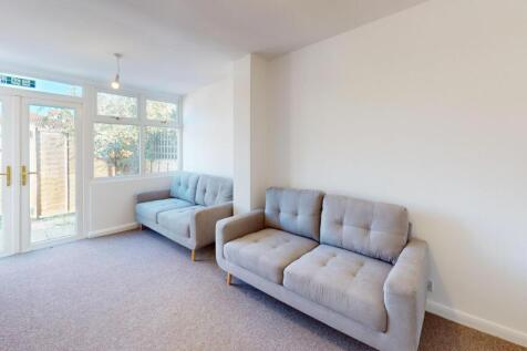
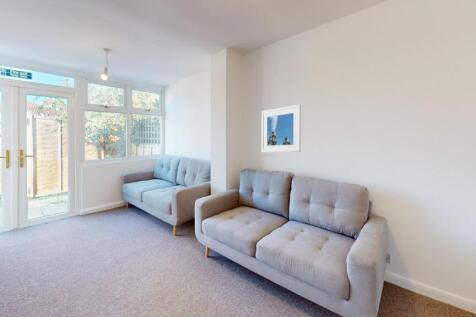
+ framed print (279, 130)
